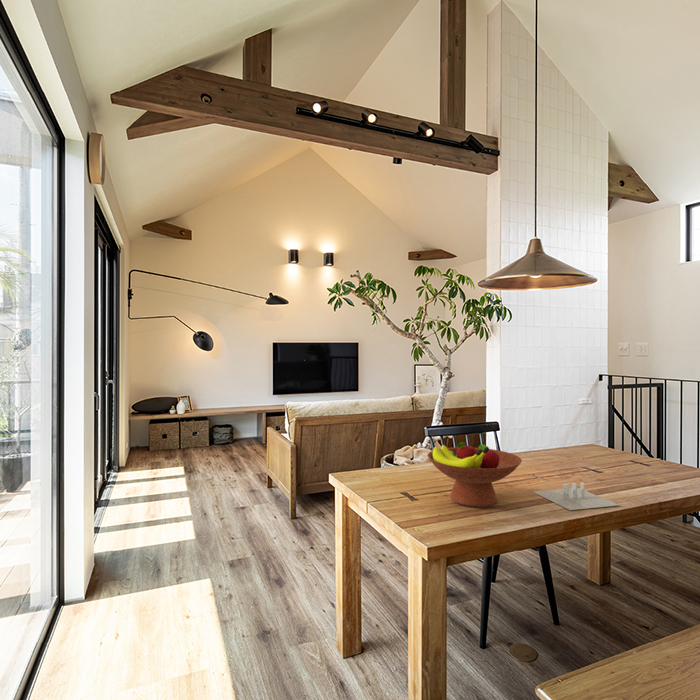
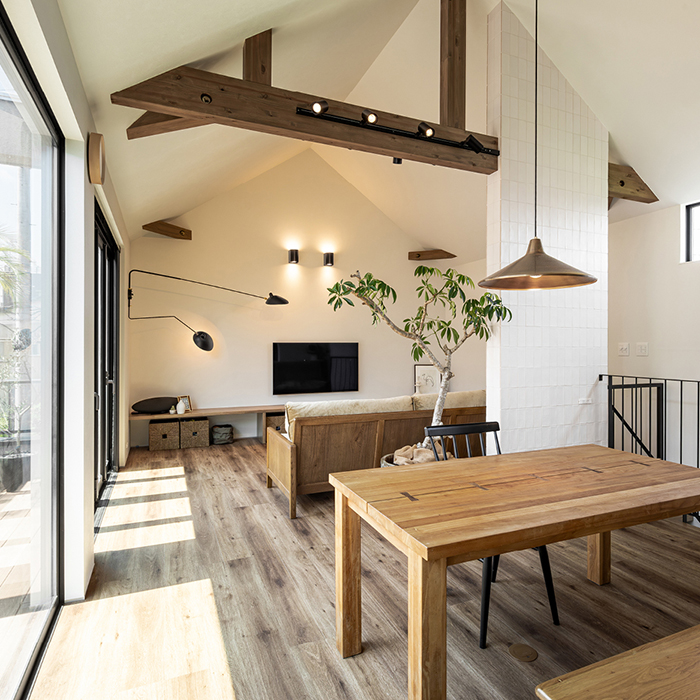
- fruit bowl (473, 470)
- candle (574, 491)
